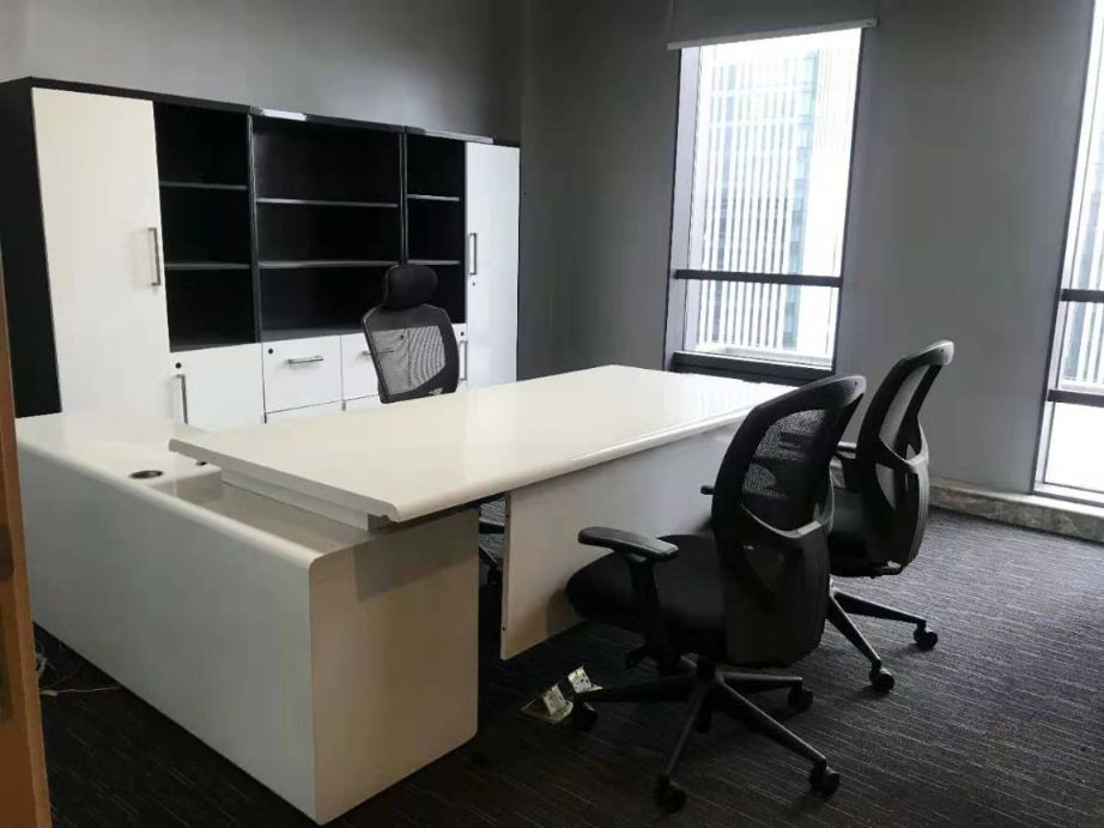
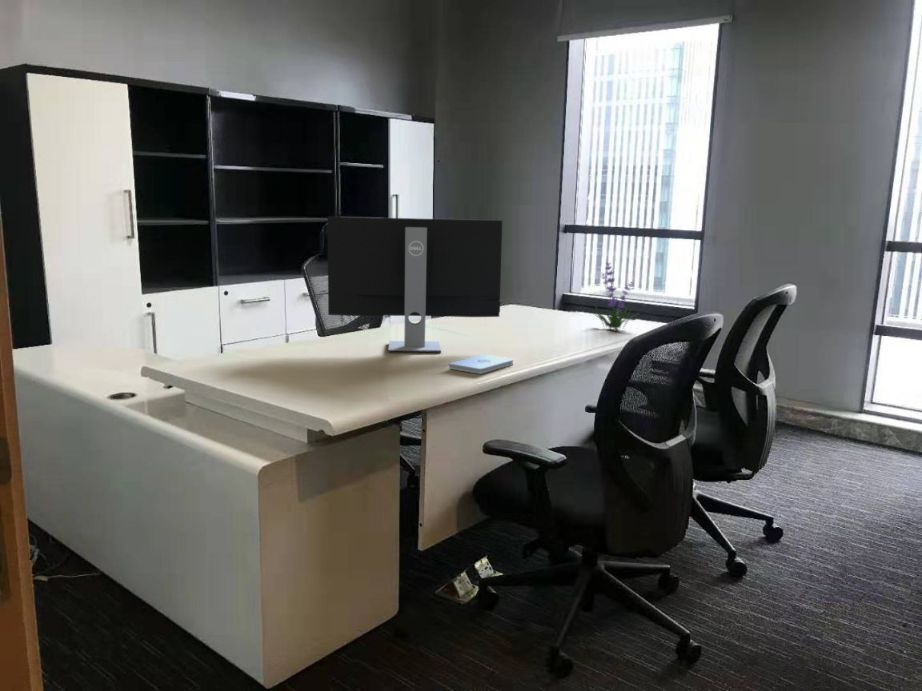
+ computer monitor (415, 284)
+ plant (613, 294)
+ notepad (482, 363)
